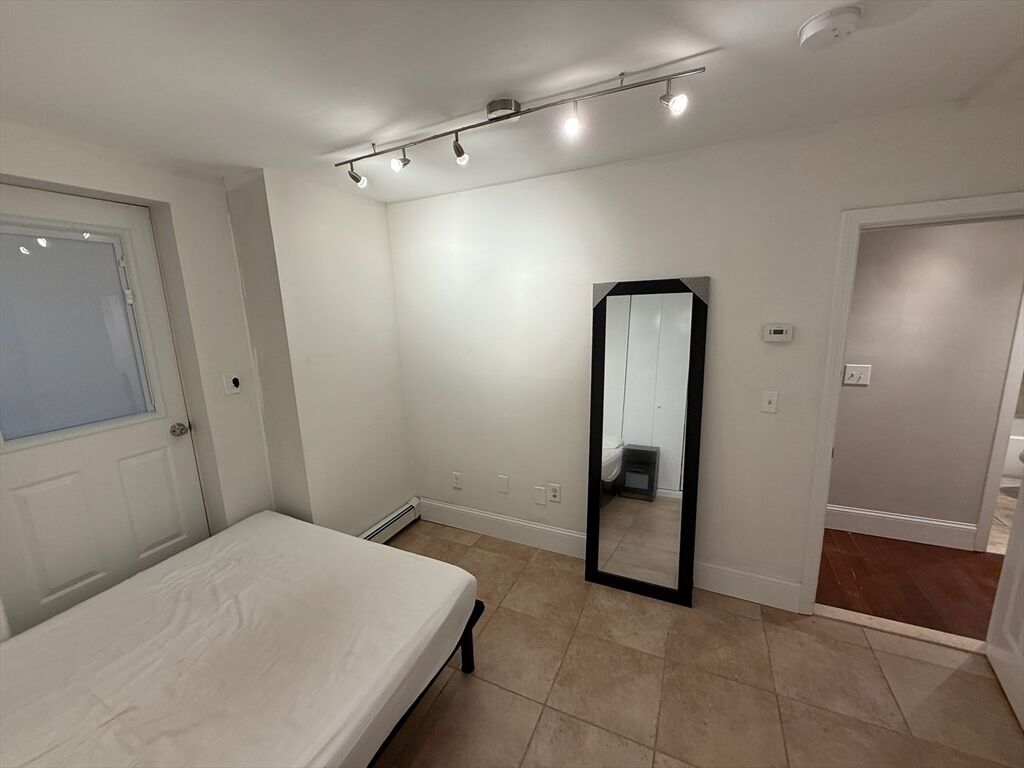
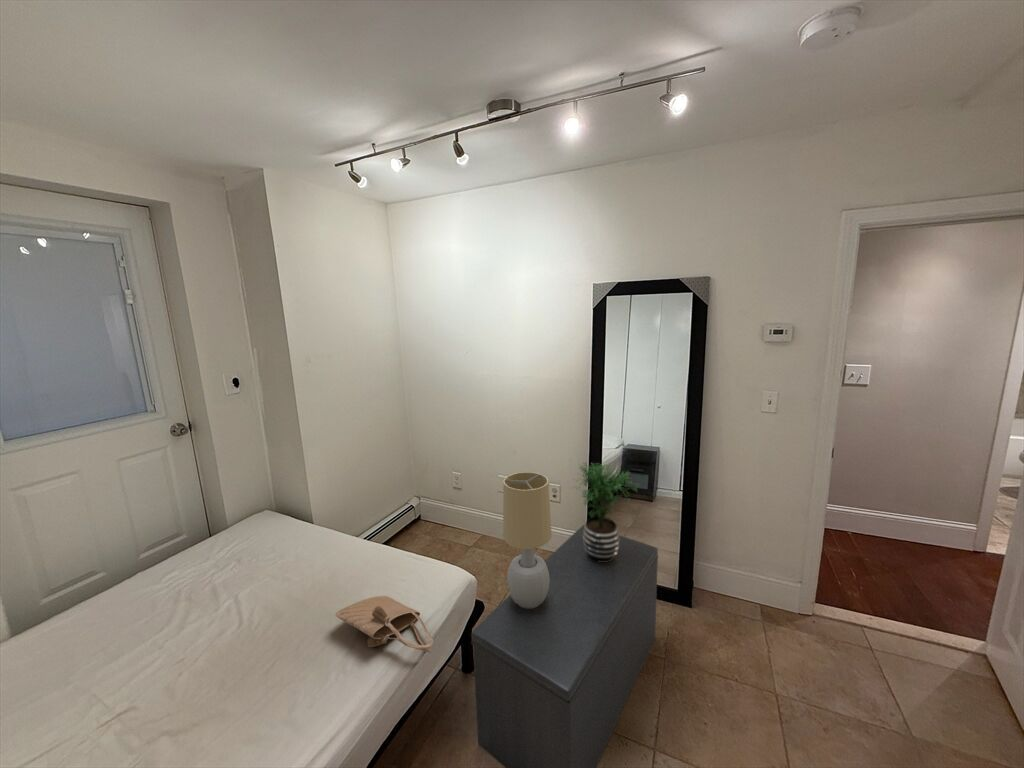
+ bench (578, 634)
+ potted plant (603, 509)
+ tote bag (391, 617)
+ table lamp (527, 541)
